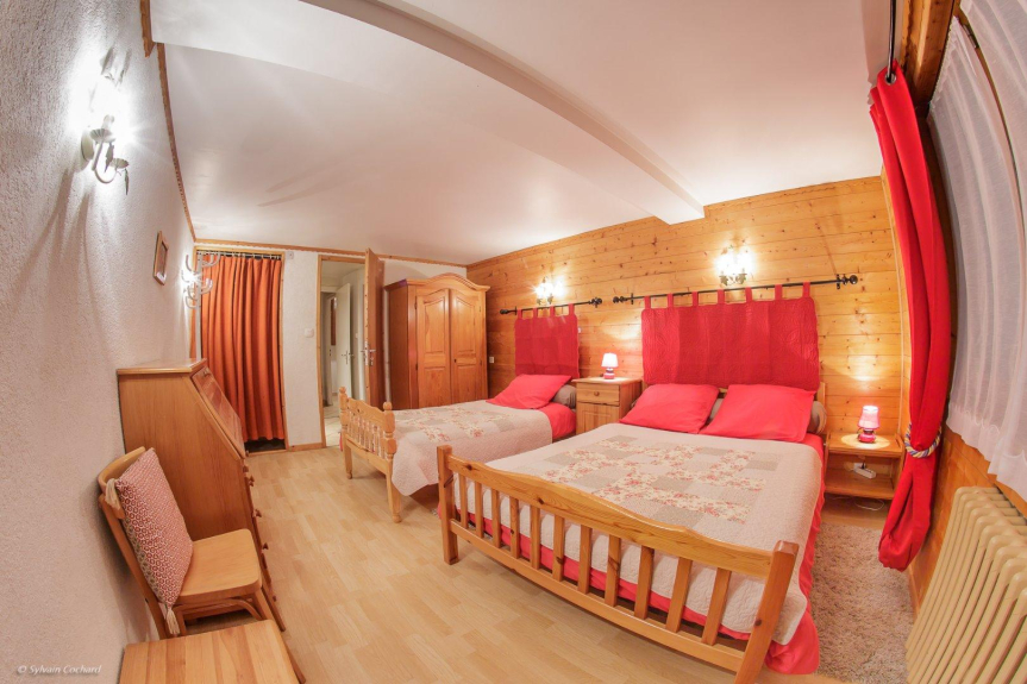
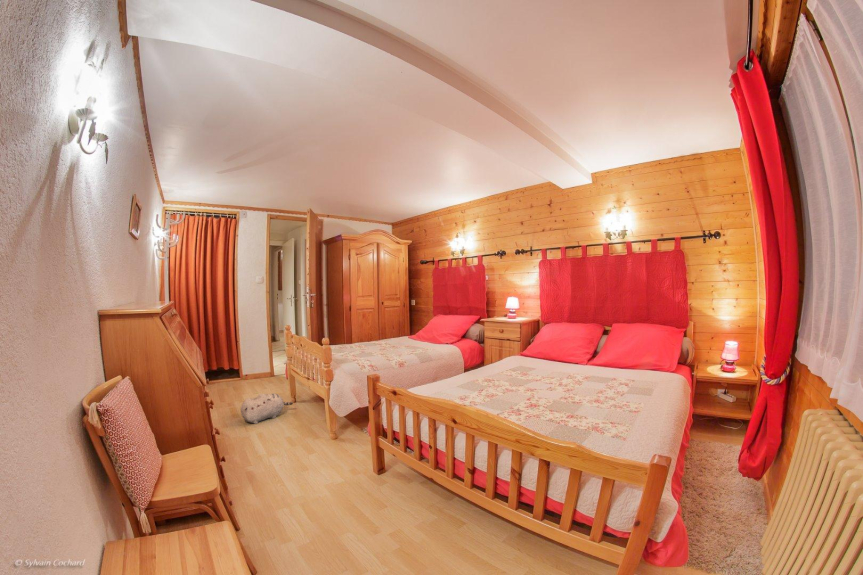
+ plush toy (267, 404)
